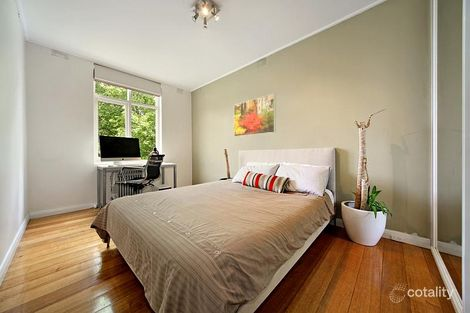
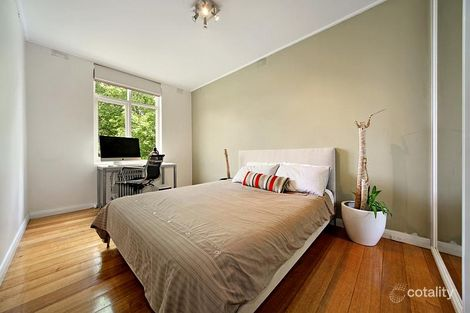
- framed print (252, 117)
